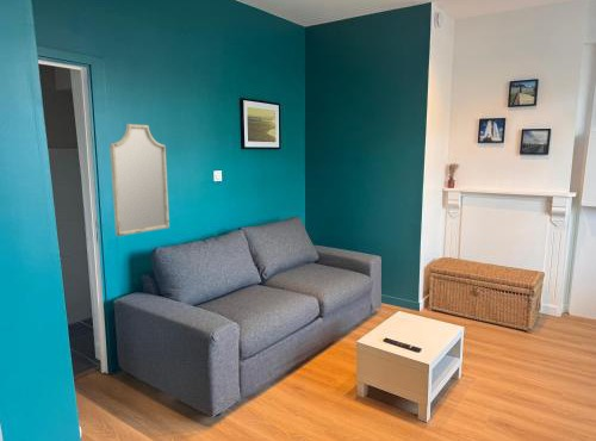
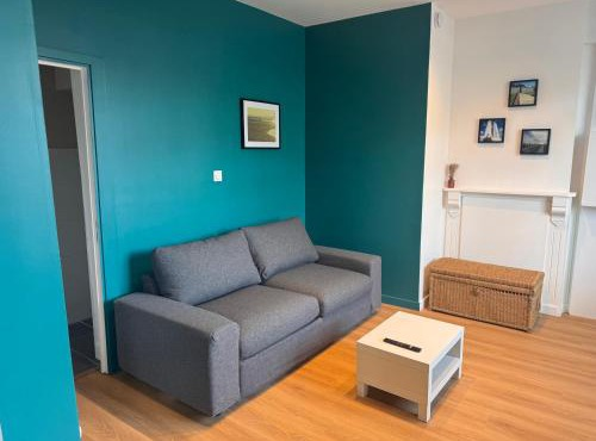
- home mirror (141, 179)
